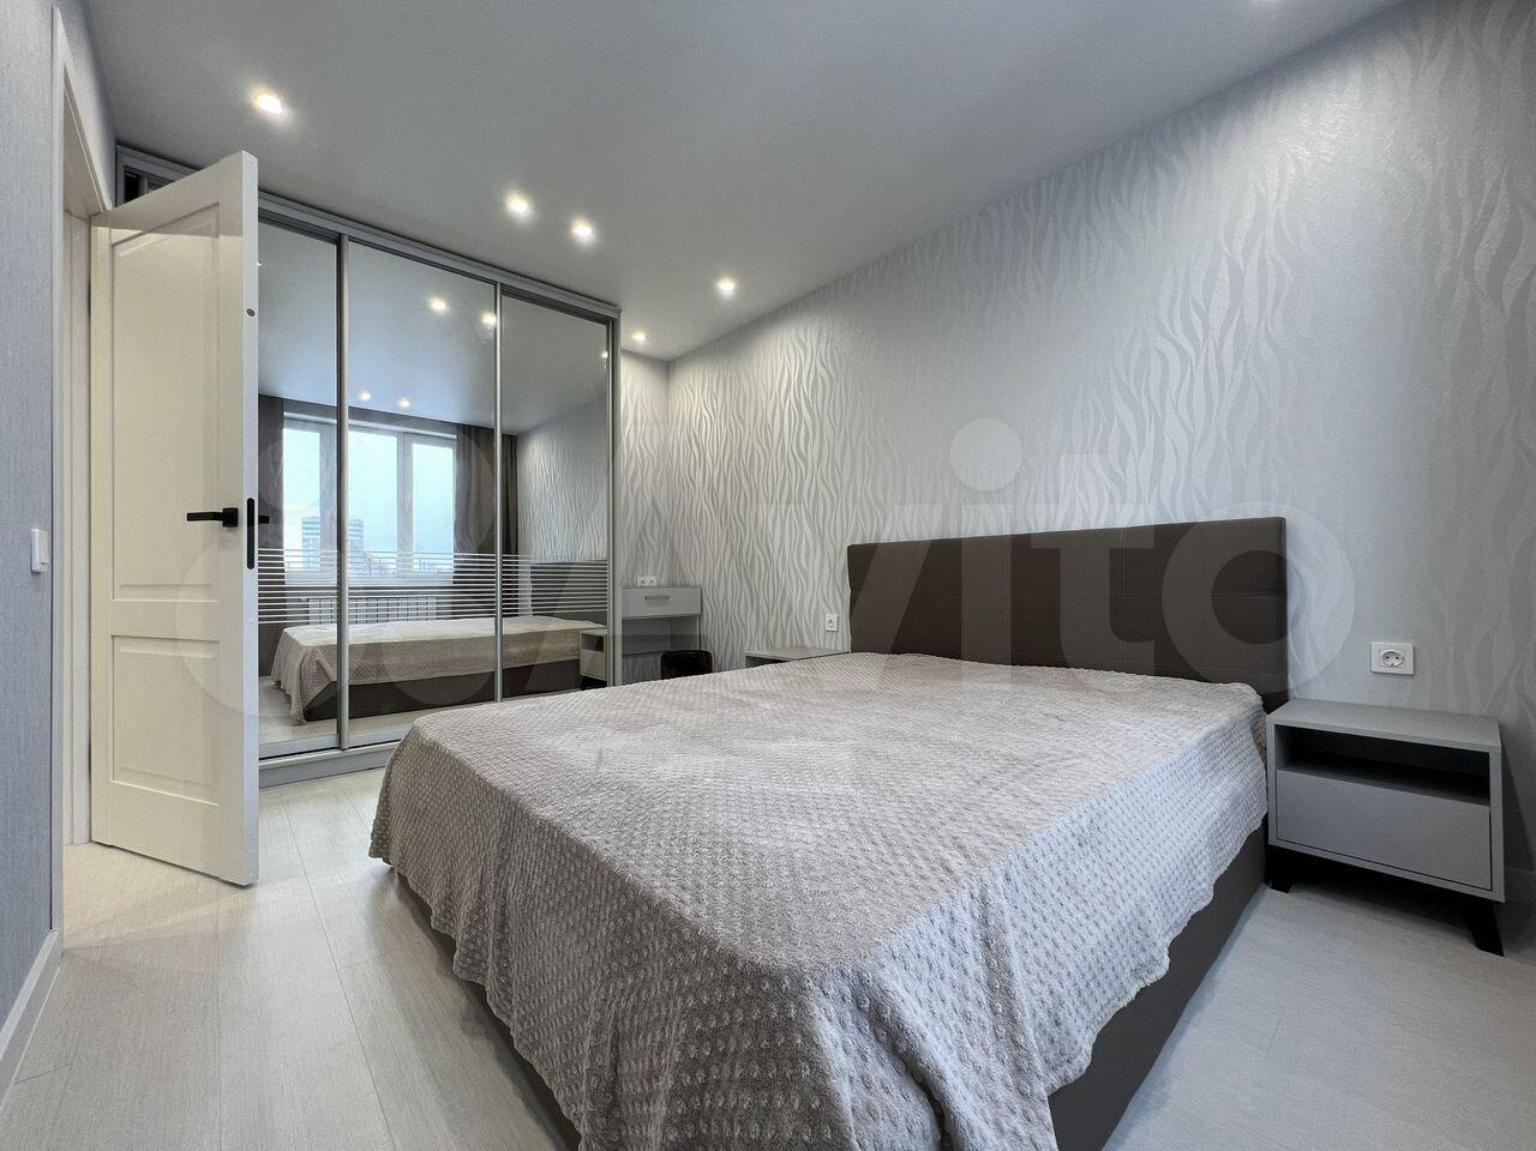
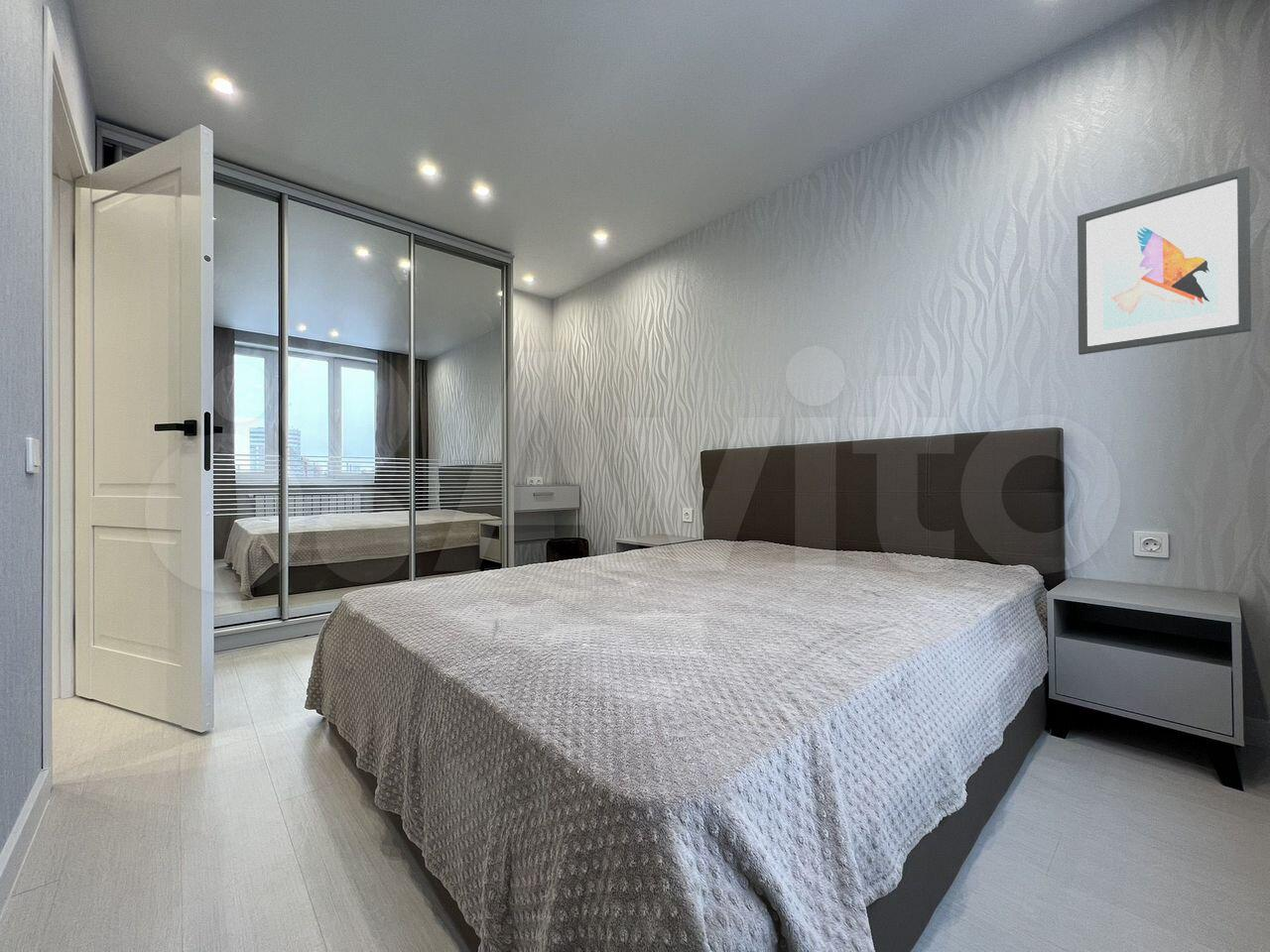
+ wall art (1157, 269)
